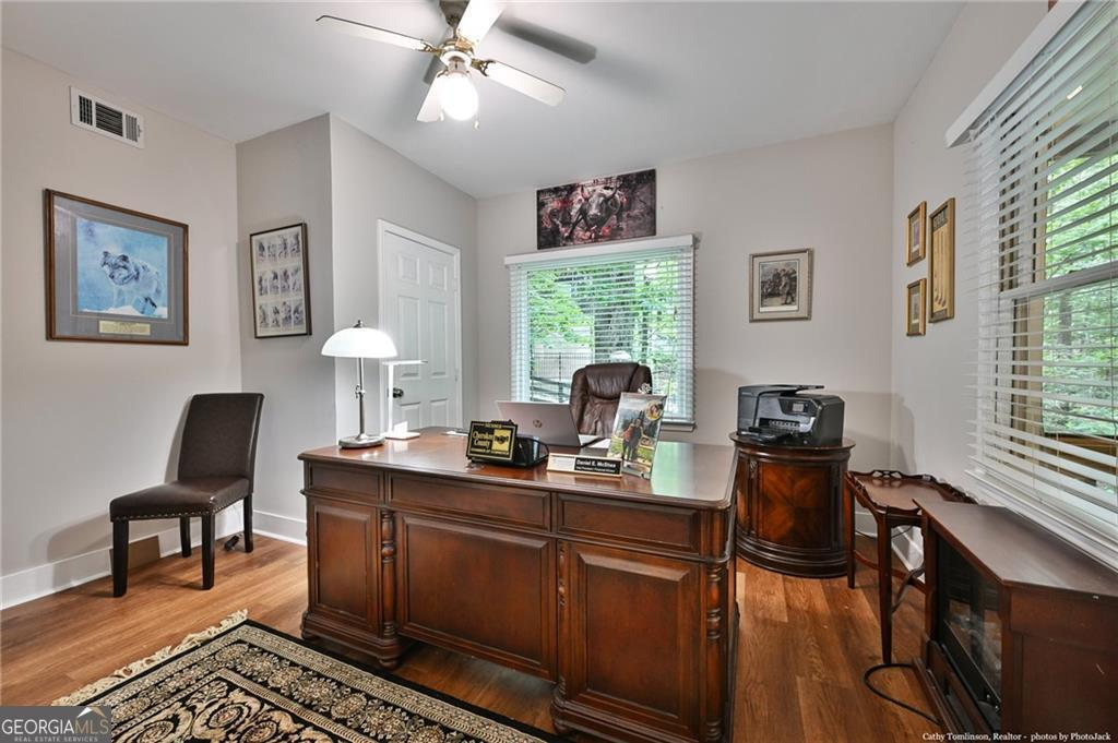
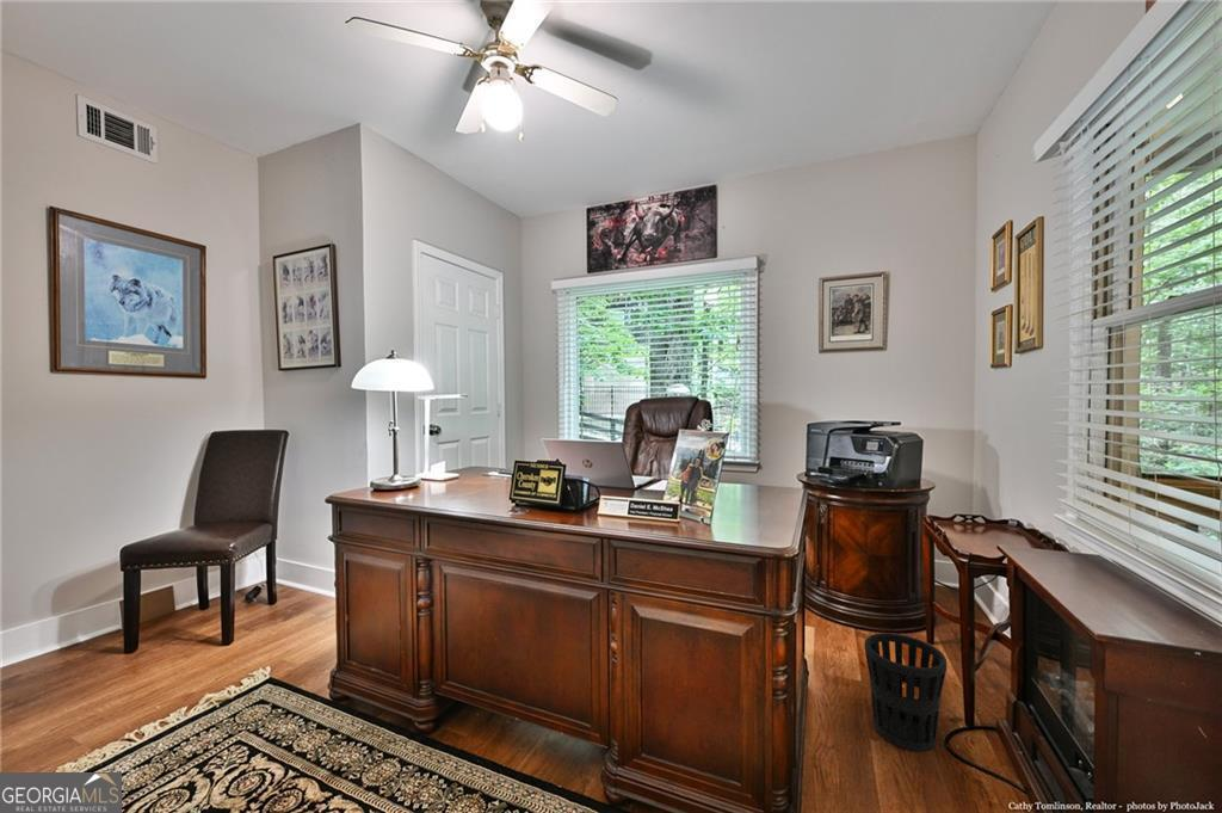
+ wastebasket (906, 690)
